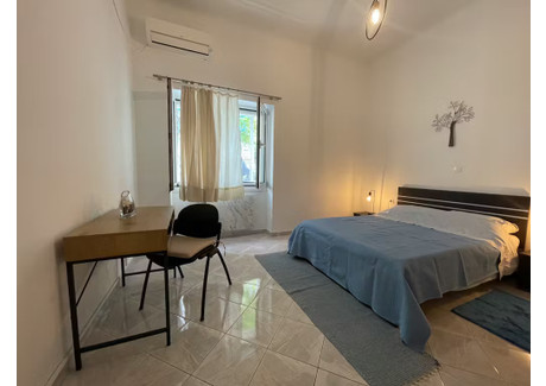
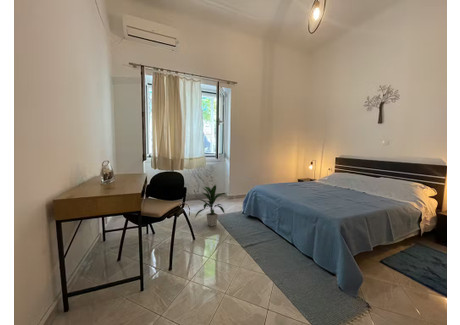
+ indoor plant (210, 204)
